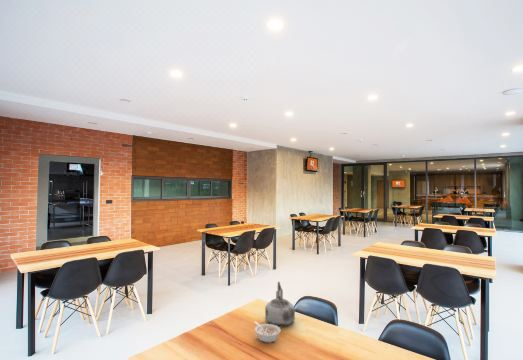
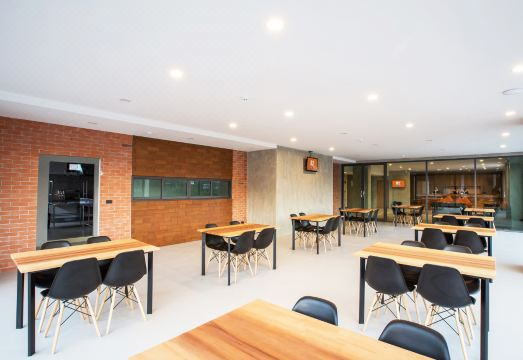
- legume (266, 332)
- kettle (279, 301)
